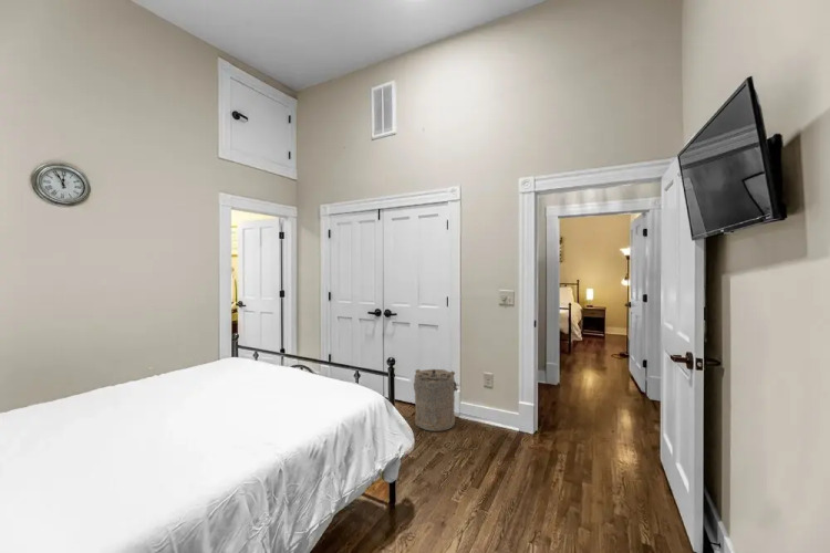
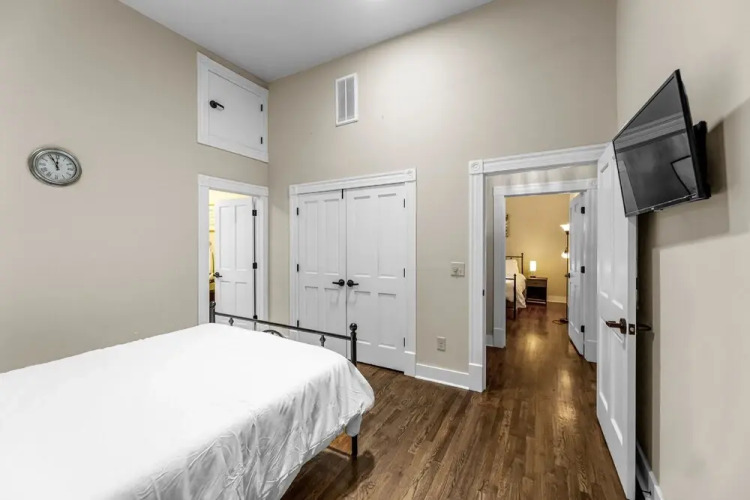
- laundry hamper (433, 395)
